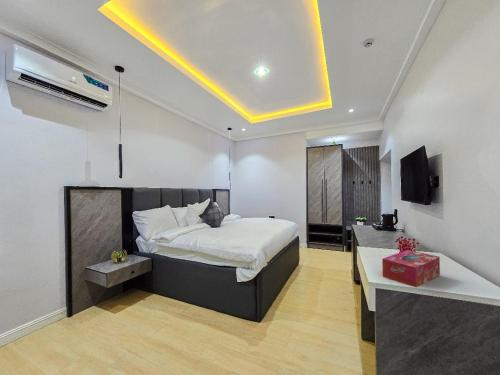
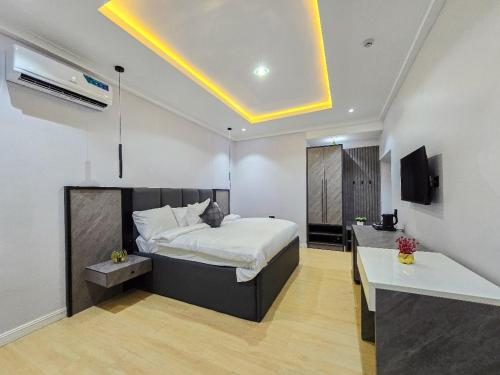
- tissue box (411, 266)
